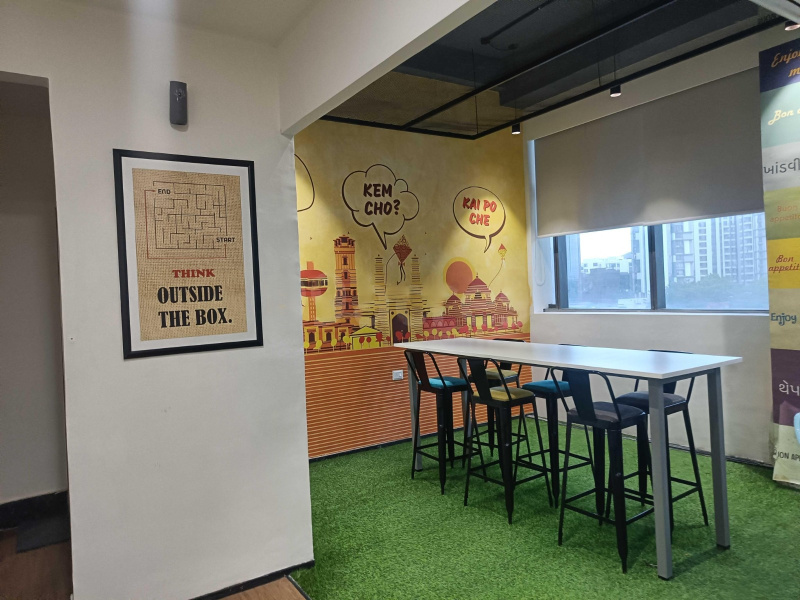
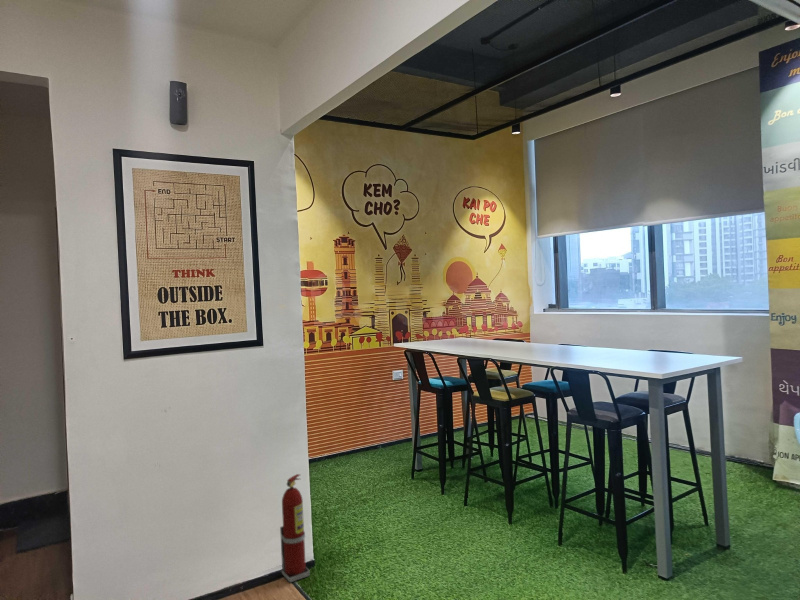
+ fire extinguisher (294, 526)
